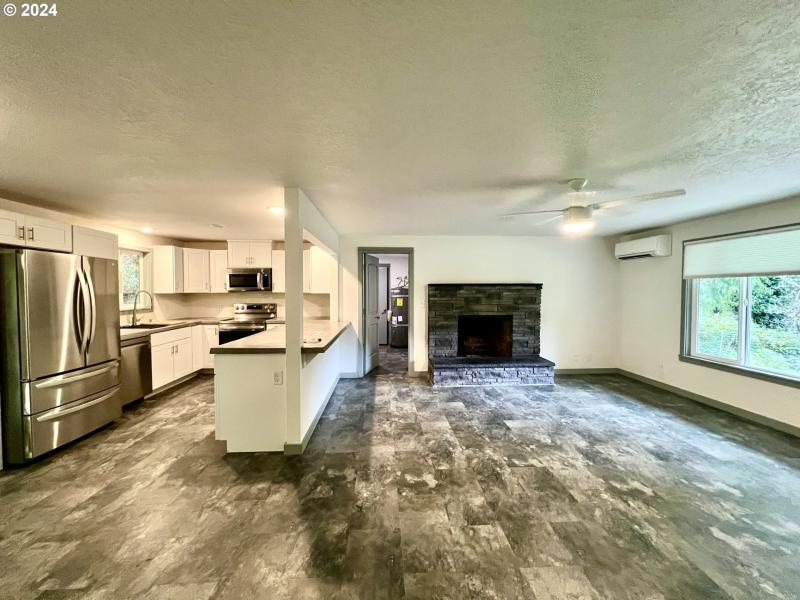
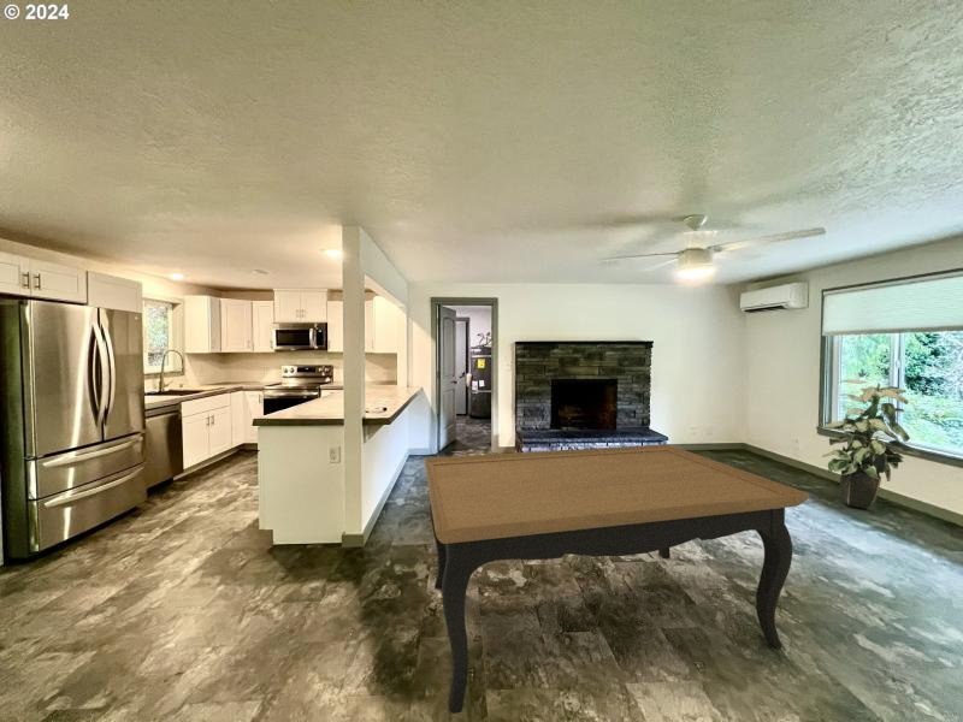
+ indoor plant (862, 443)
+ dining table (587, 542)
